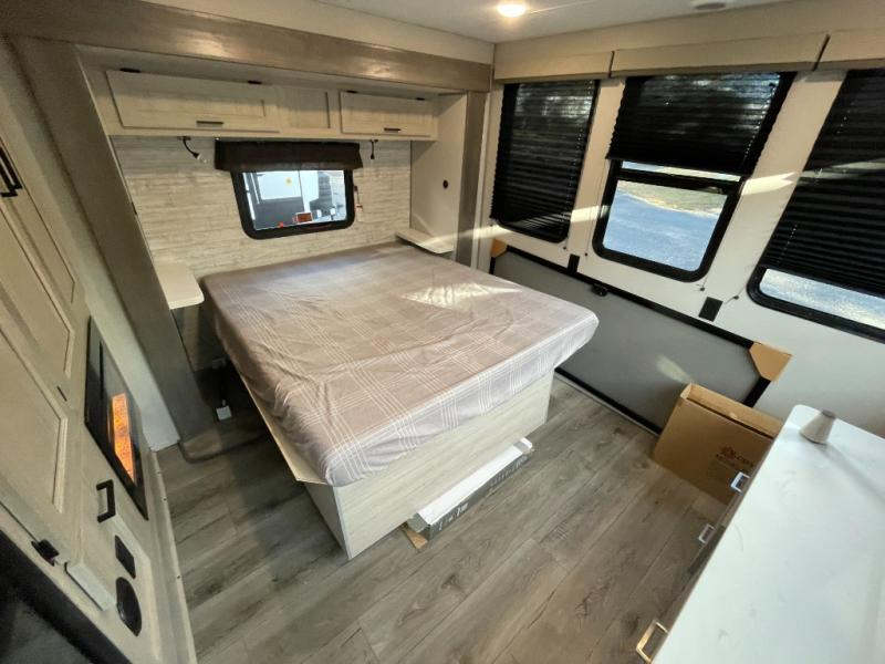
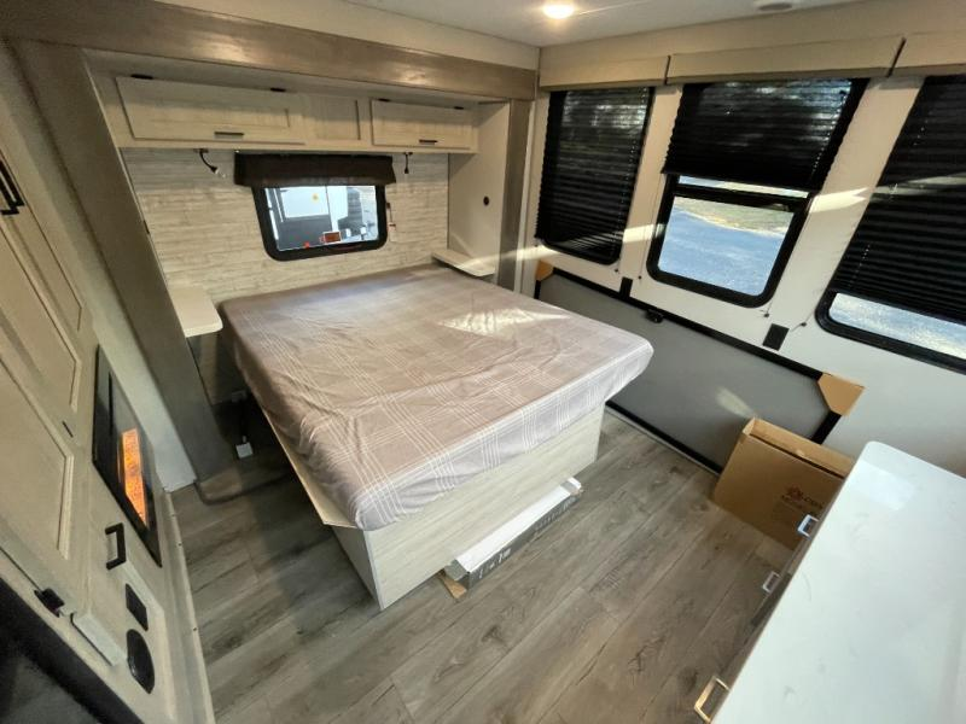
- saltshaker (820, 424)
